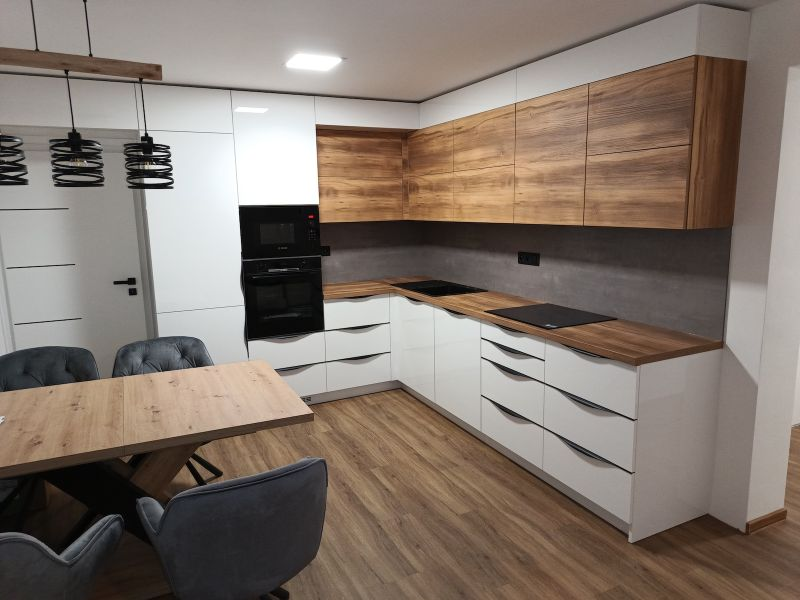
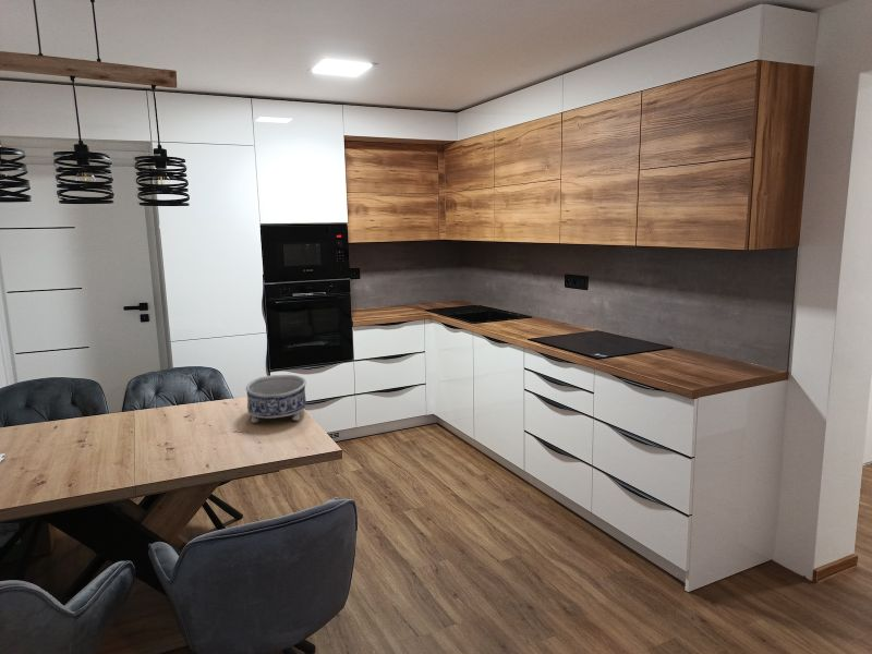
+ decorative bowl (277, 398)
